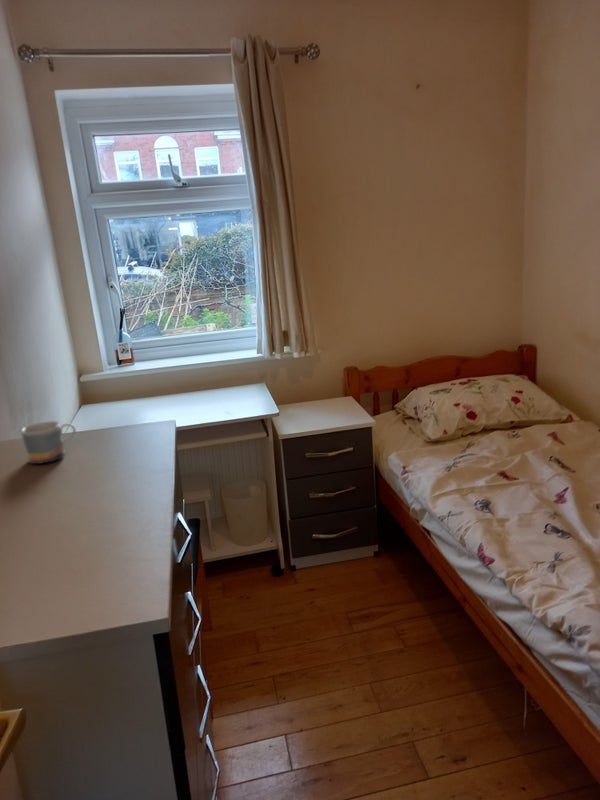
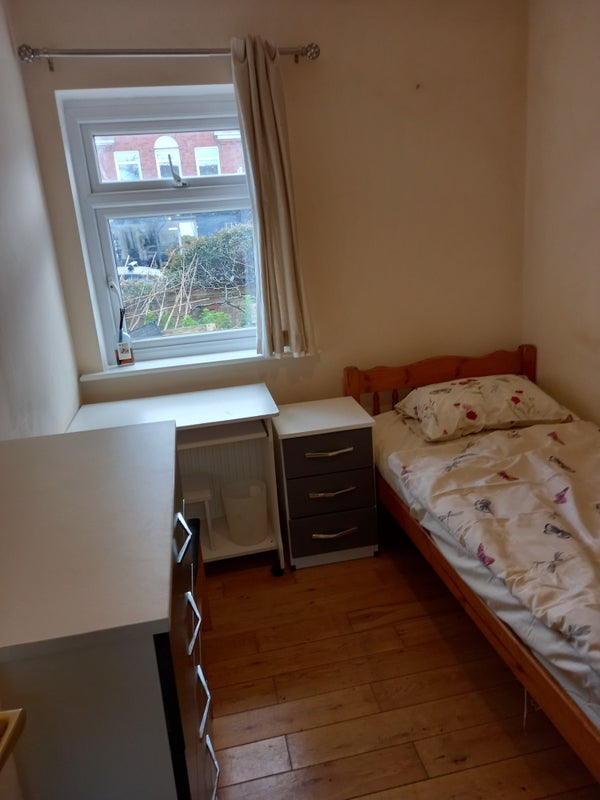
- mug (51, 441)
